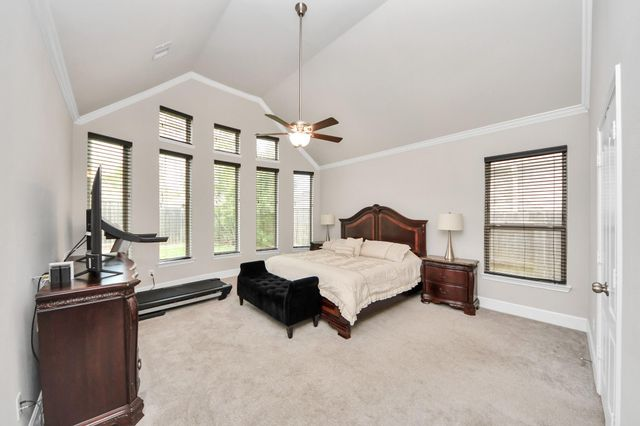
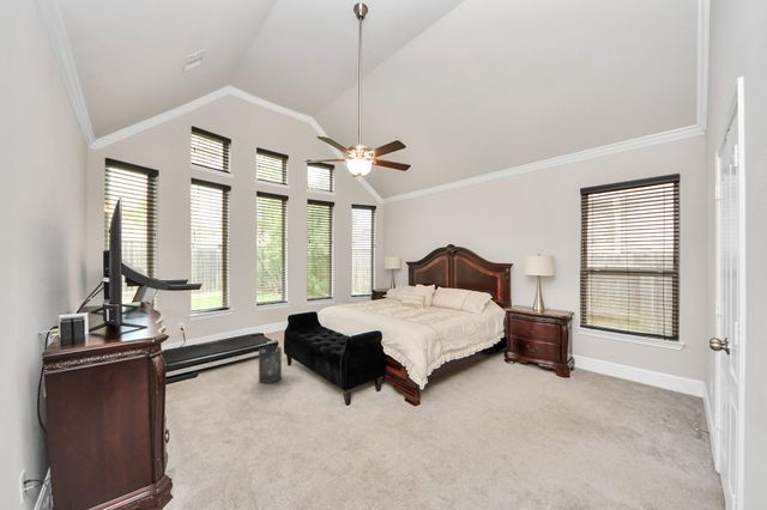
+ trash can (270, 364)
